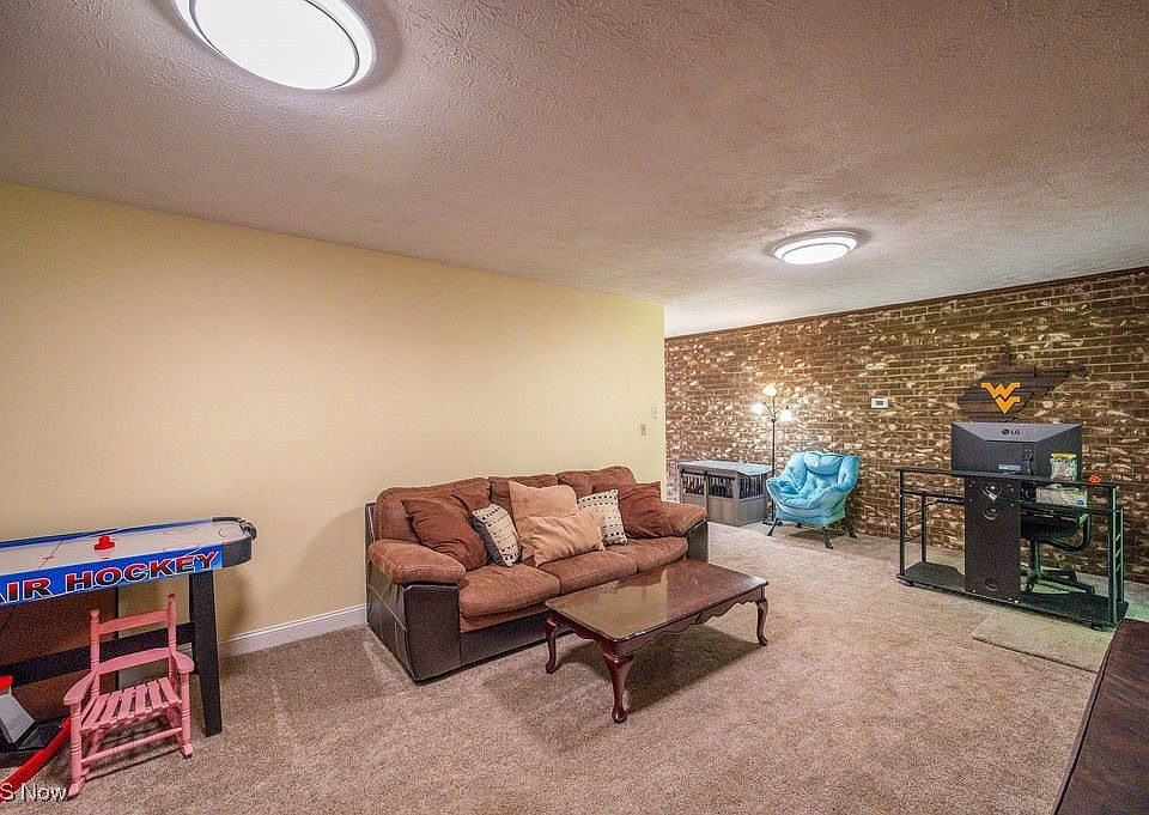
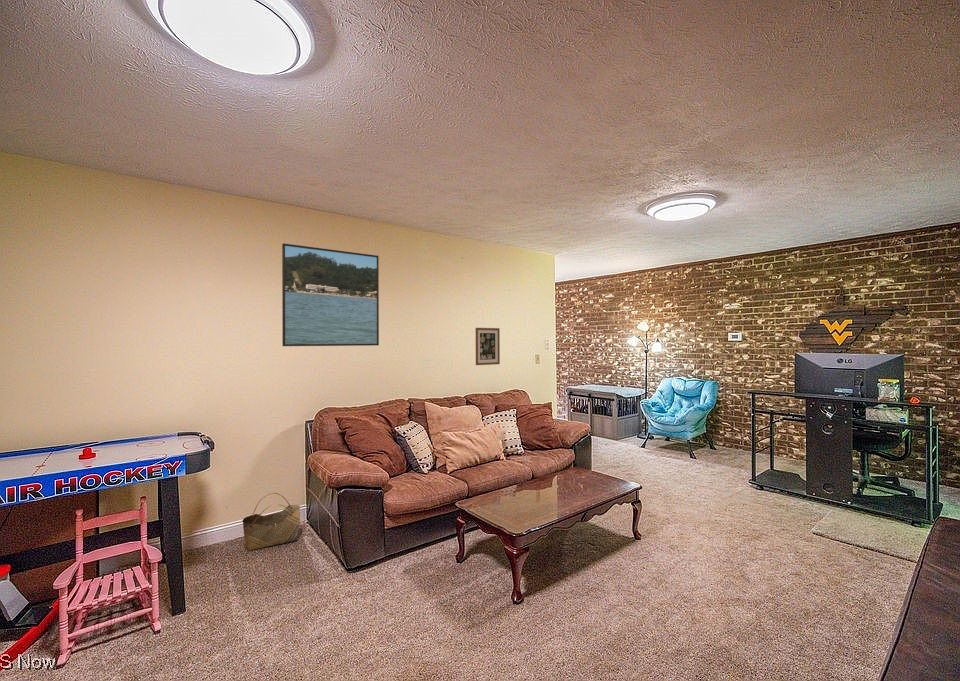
+ wall art (487, 346)
+ basket (272, 521)
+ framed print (333, 297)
